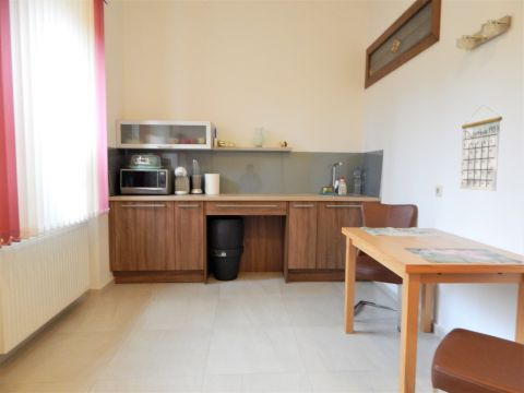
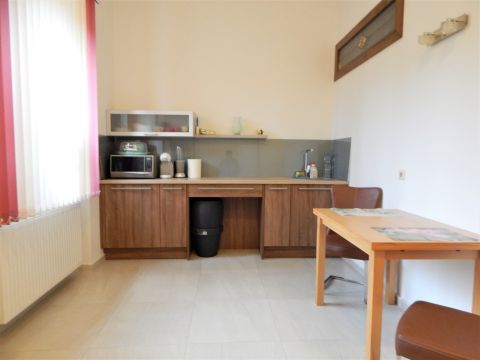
- calendar (478, 147)
